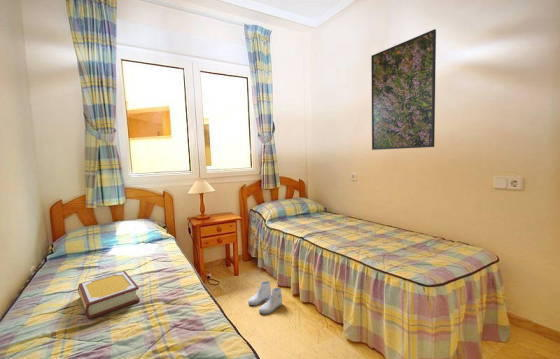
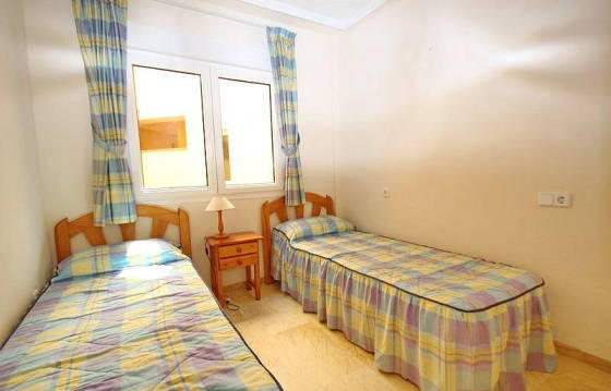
- boots (265, 295)
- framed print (400, 97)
- book (107, 292)
